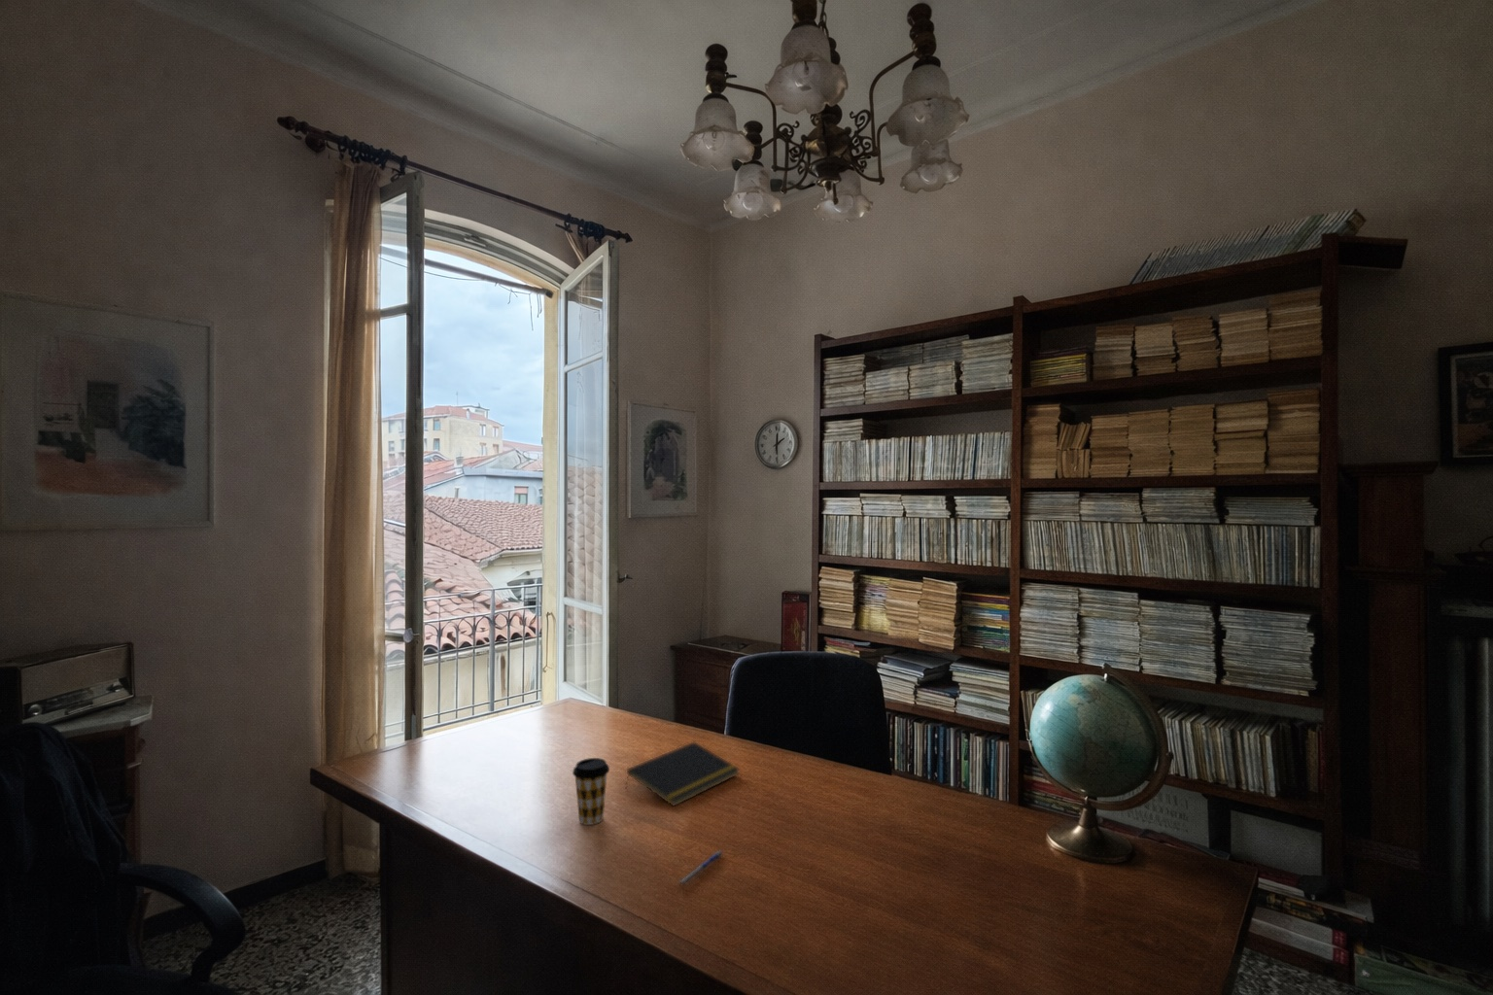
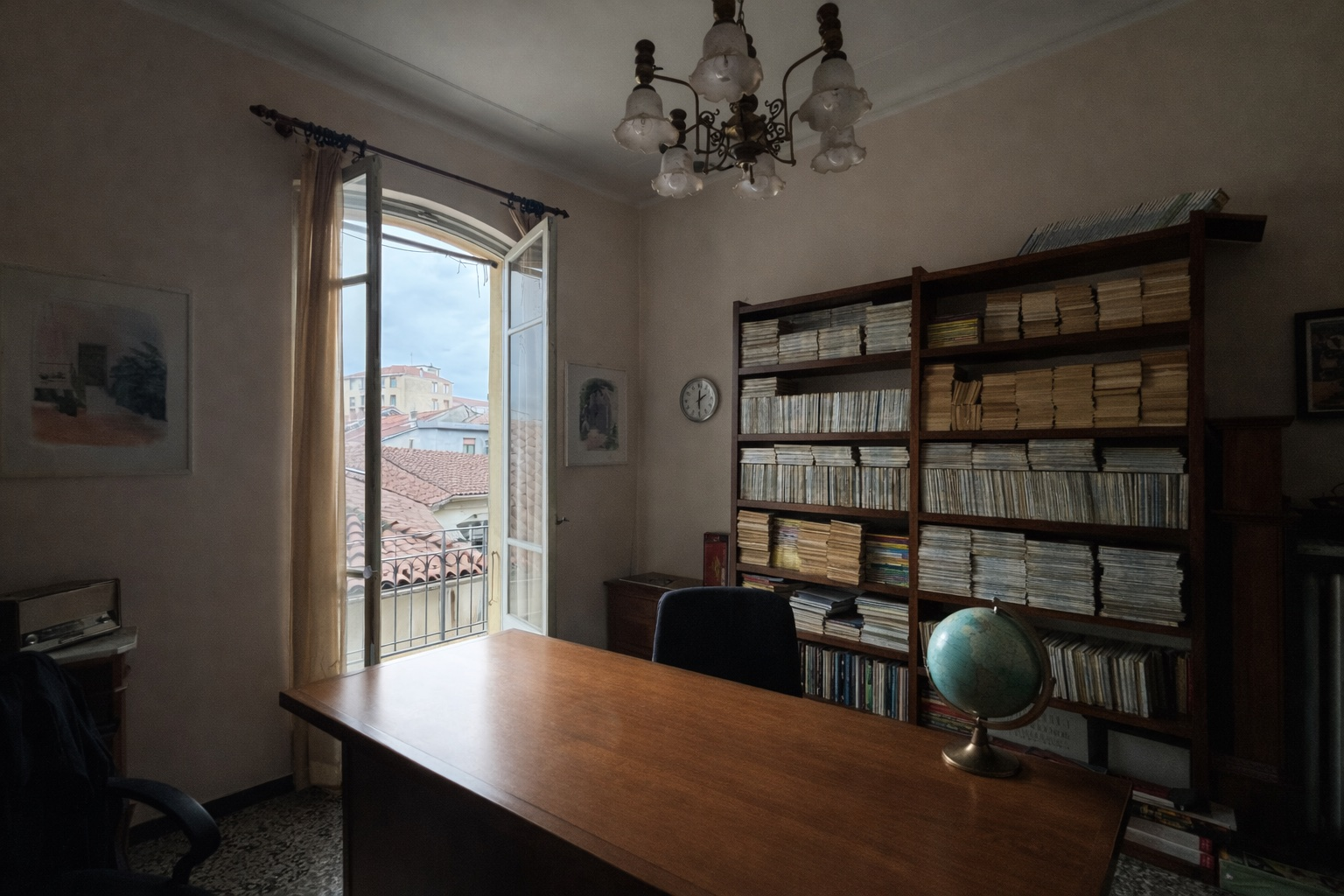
- notepad (684, 771)
- pen (701, 866)
- coffee cup (591, 791)
